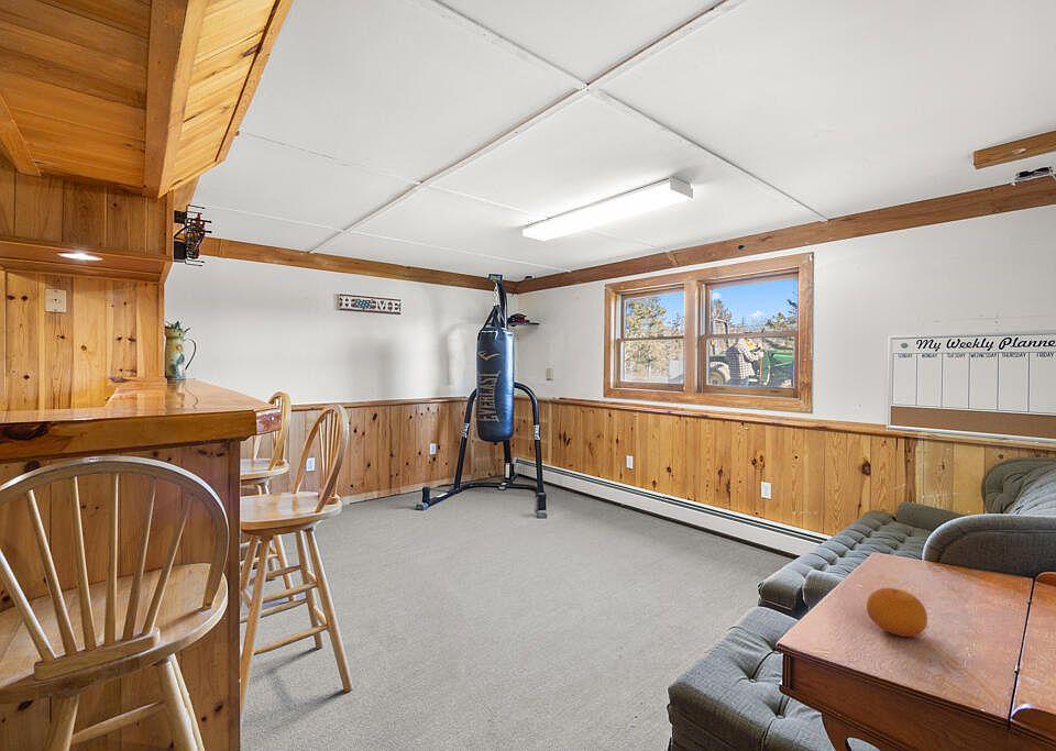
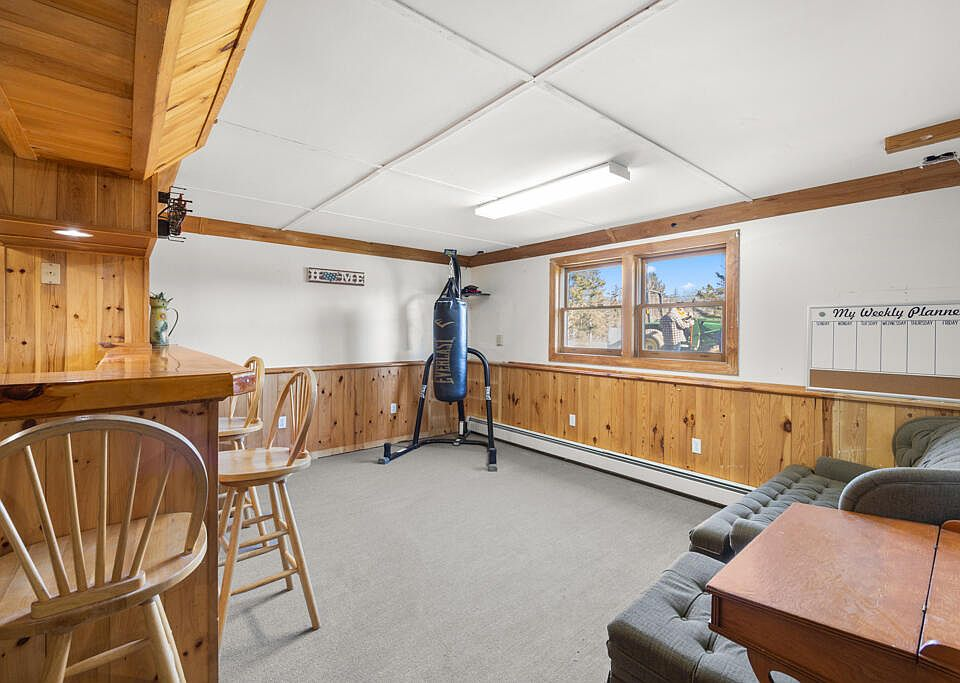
- fruit (895, 610)
